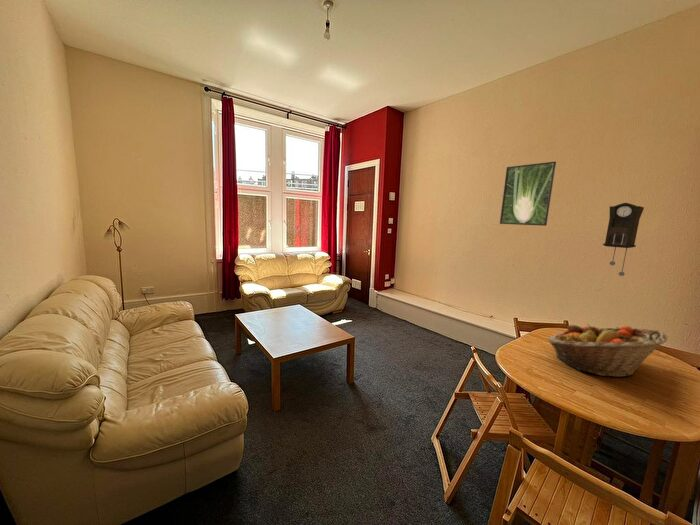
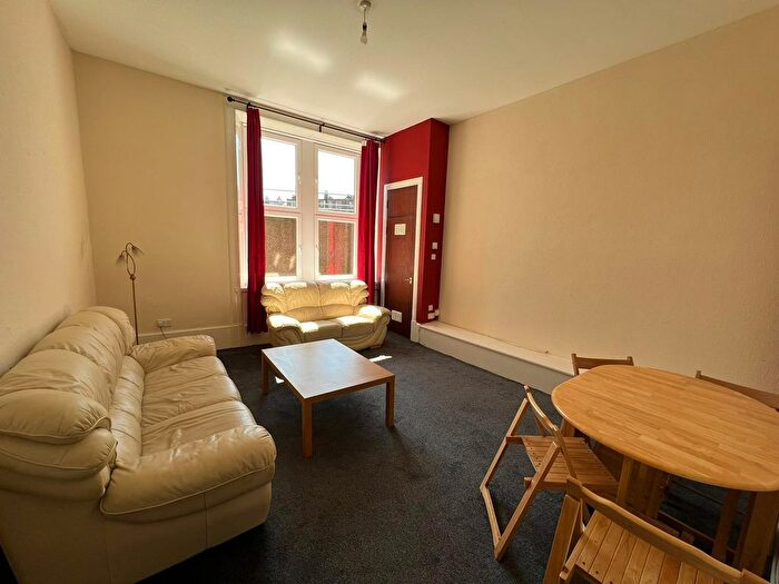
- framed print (525, 195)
- fruit basket (602, 344)
- pendulum clock (620, 240)
